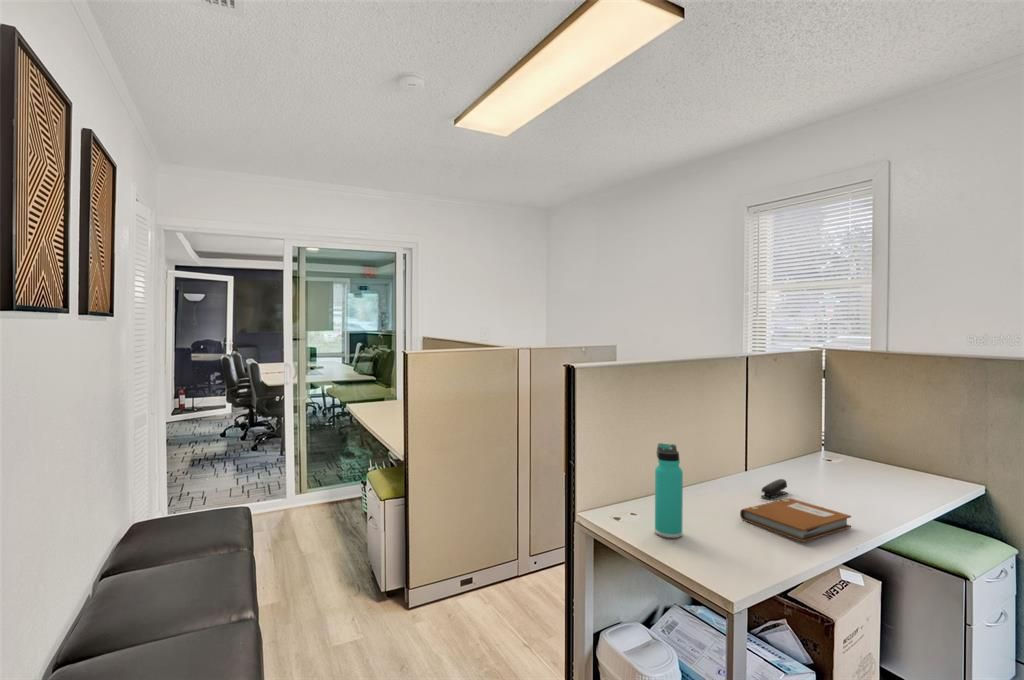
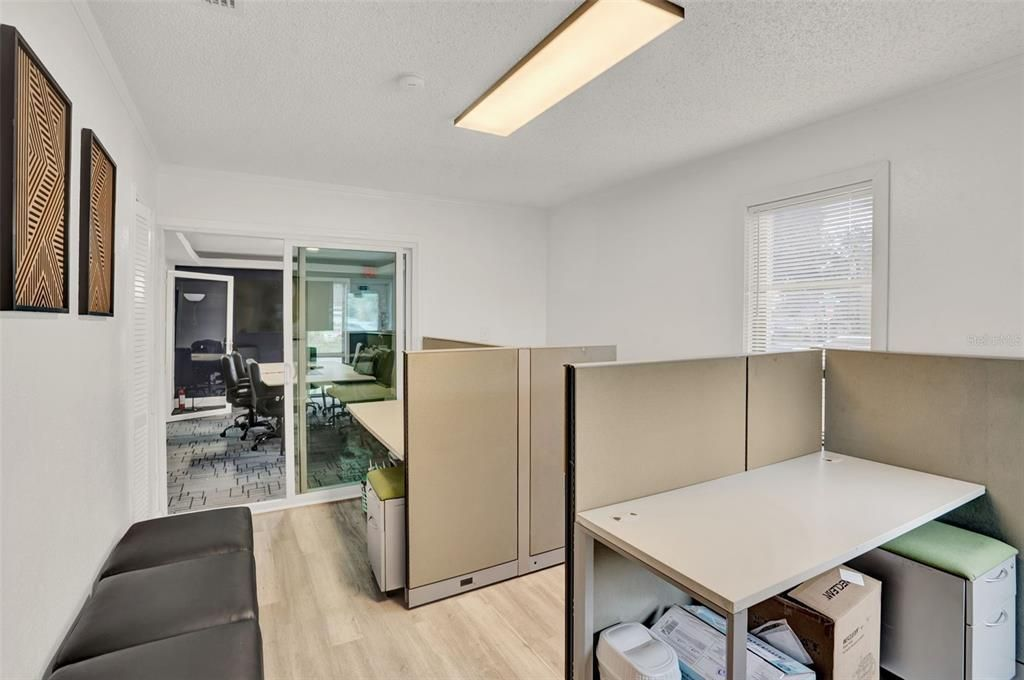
- notebook (795, 517)
- thermos bottle (668, 488)
- stapler (774, 488)
